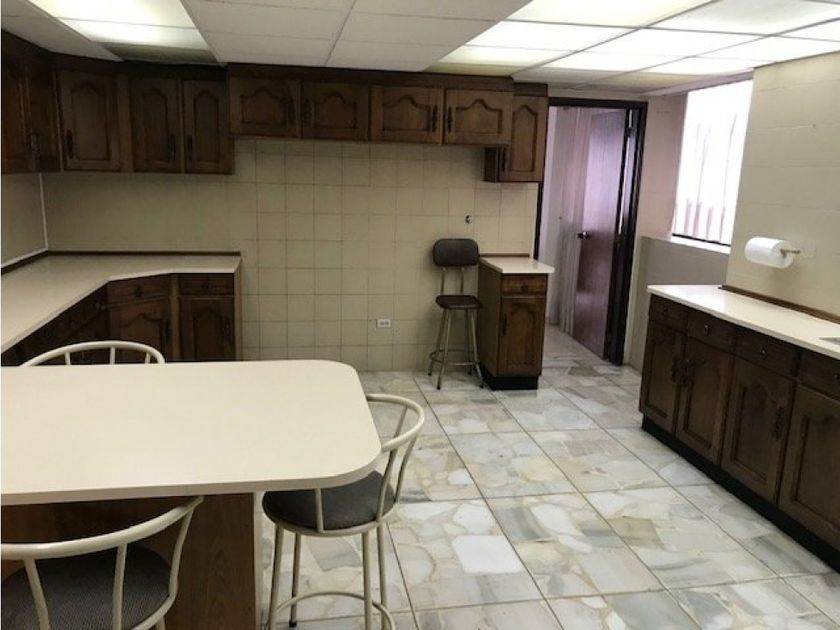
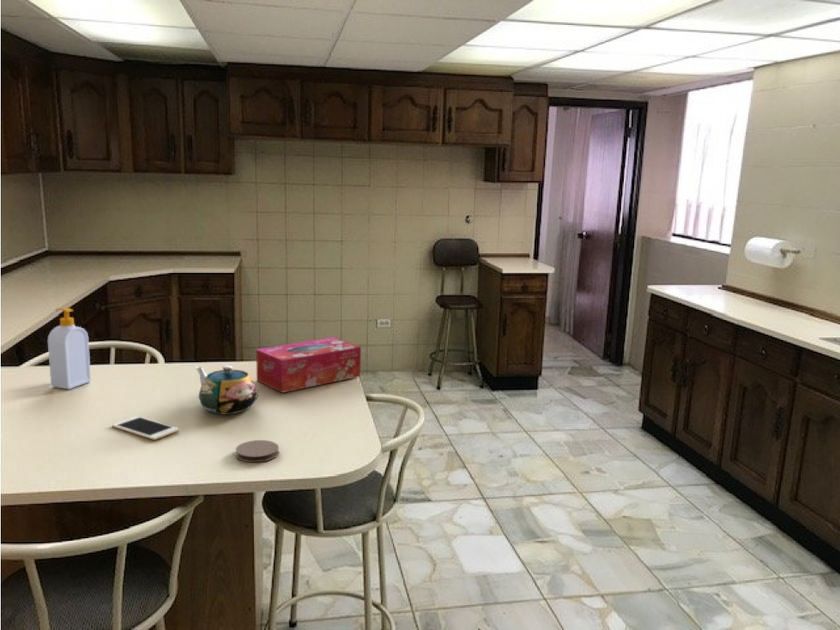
+ soap bottle (67, 346)
+ coaster (257, 450)
+ cell phone (145, 427)
+ teapot (225, 386)
+ tissue box (309, 363)
